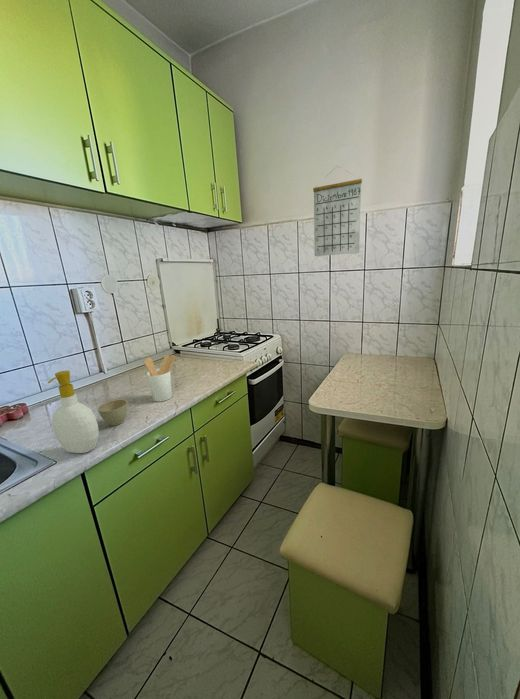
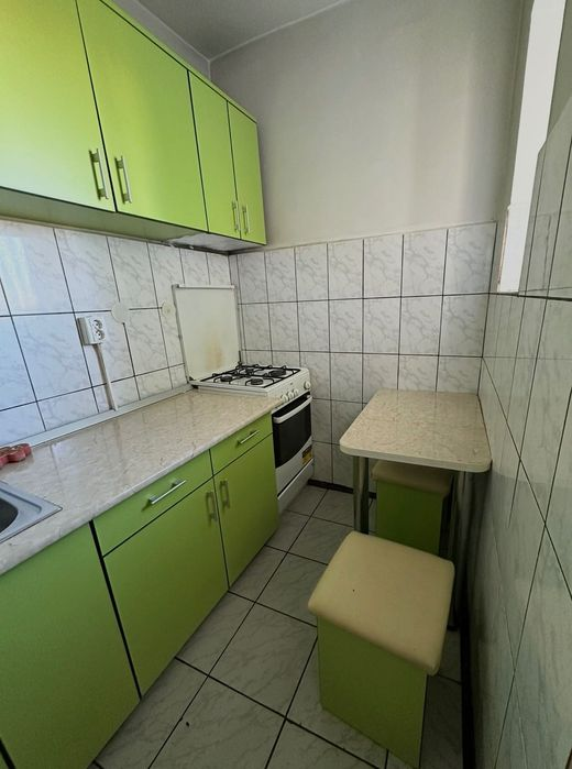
- utensil holder (163, 376)
- calendar (336, 211)
- flower pot (114, 413)
- soap bottle (70, 412)
